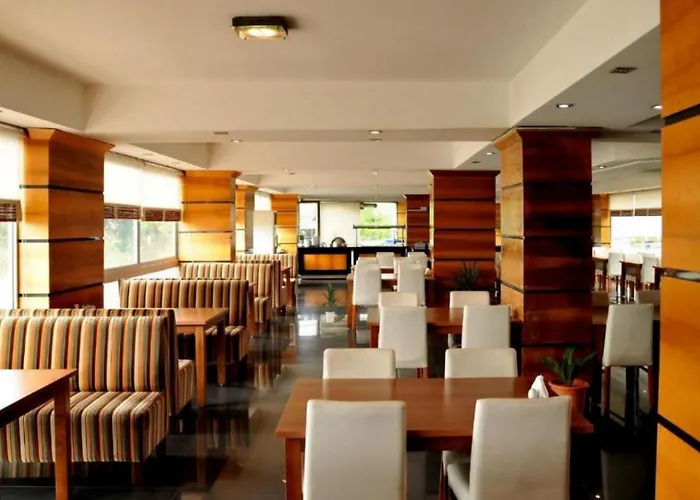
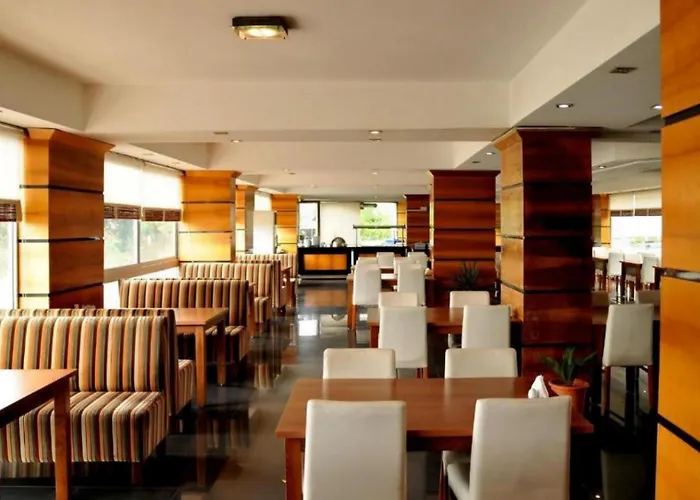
- indoor plant (332, 302)
